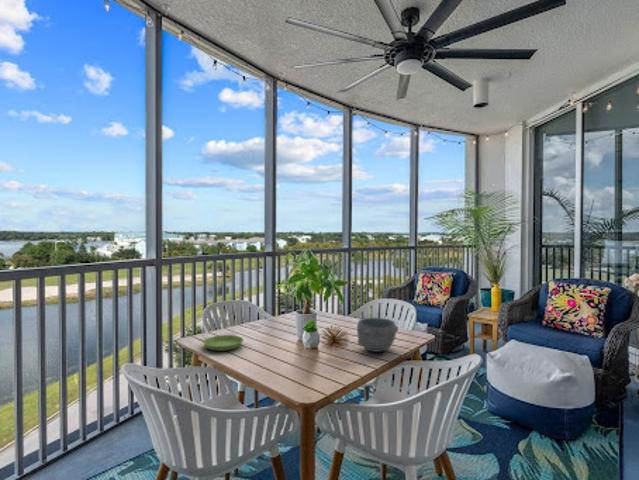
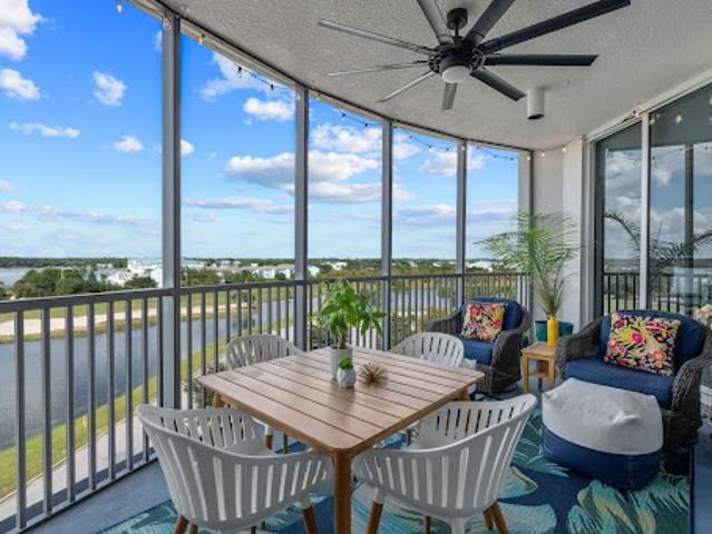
- saucer (223, 343)
- bowl (375, 335)
